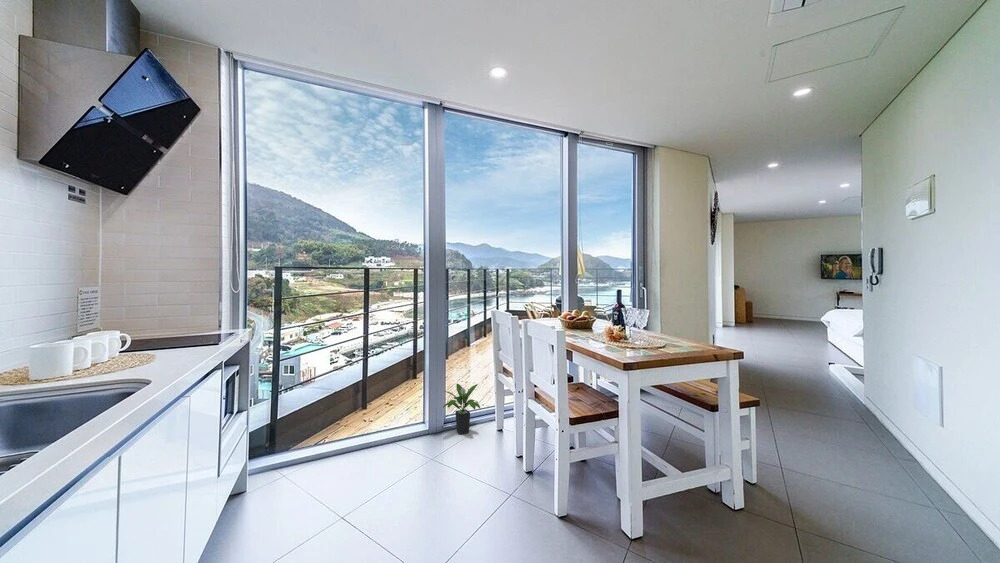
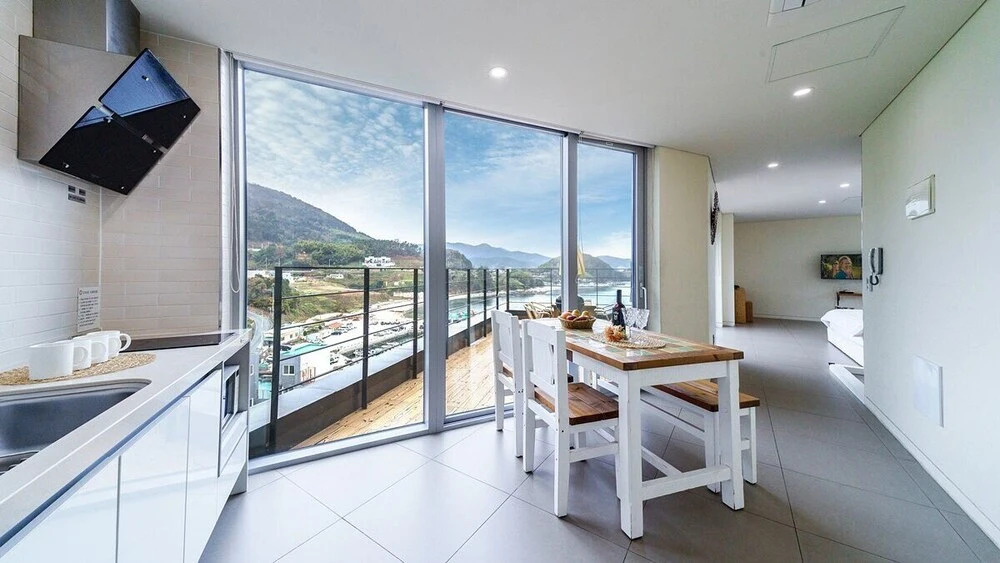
- potted plant (462, 408)
